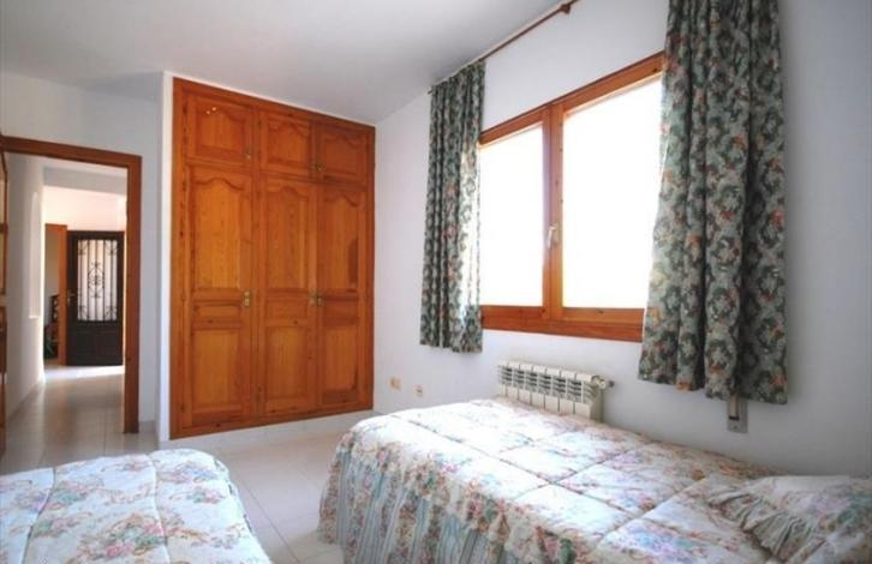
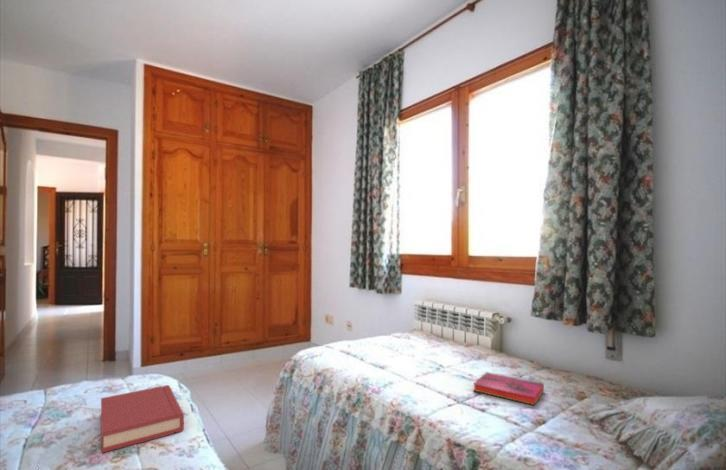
+ hardback book (508, 387)
+ hardback book (140, 413)
